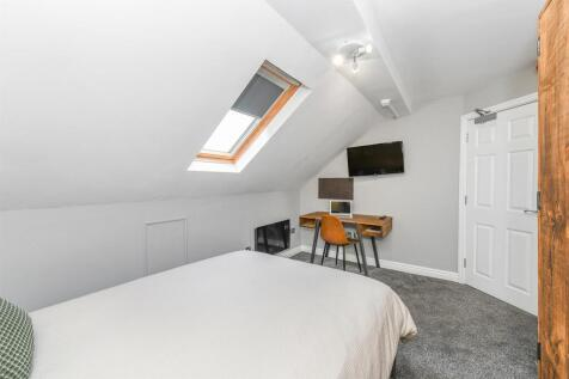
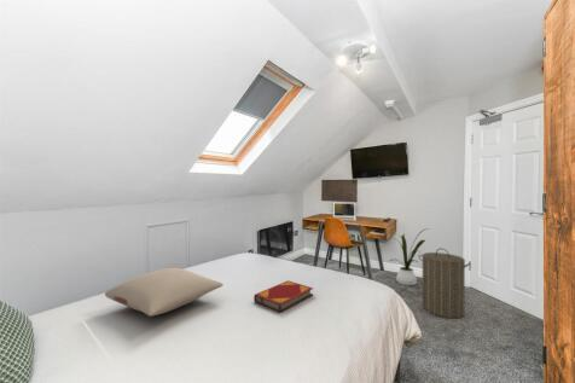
+ laundry hamper (442, 278)
+ house plant (408, 255)
+ pillow (167, 289)
+ hardback book (284, 294)
